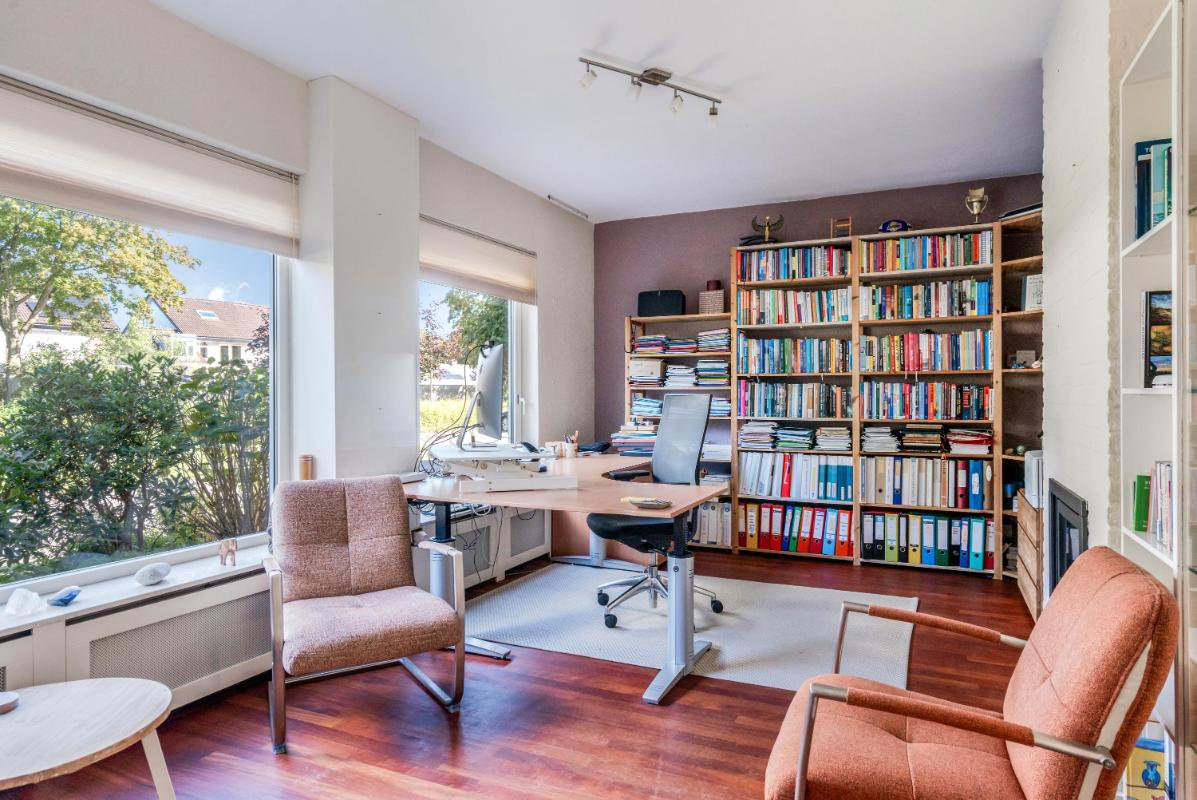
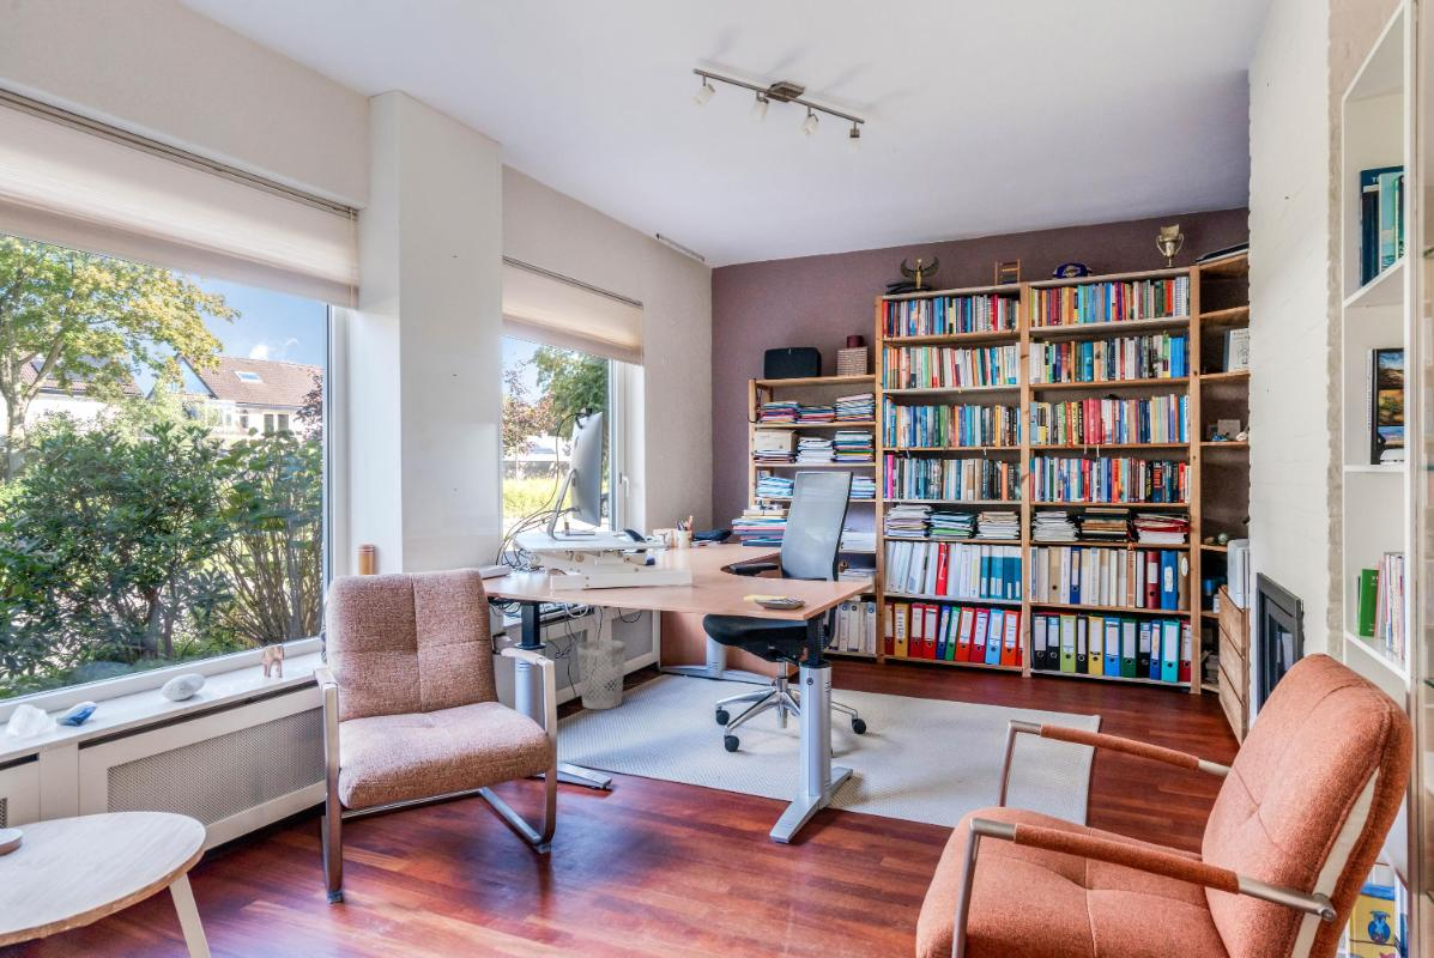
+ wastebasket (601, 674)
